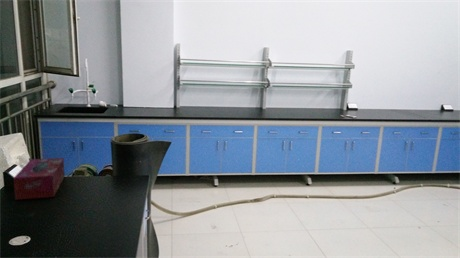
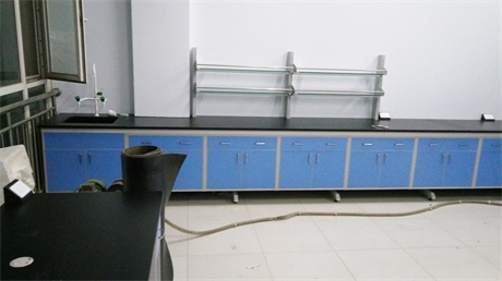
- tissue box (41, 176)
